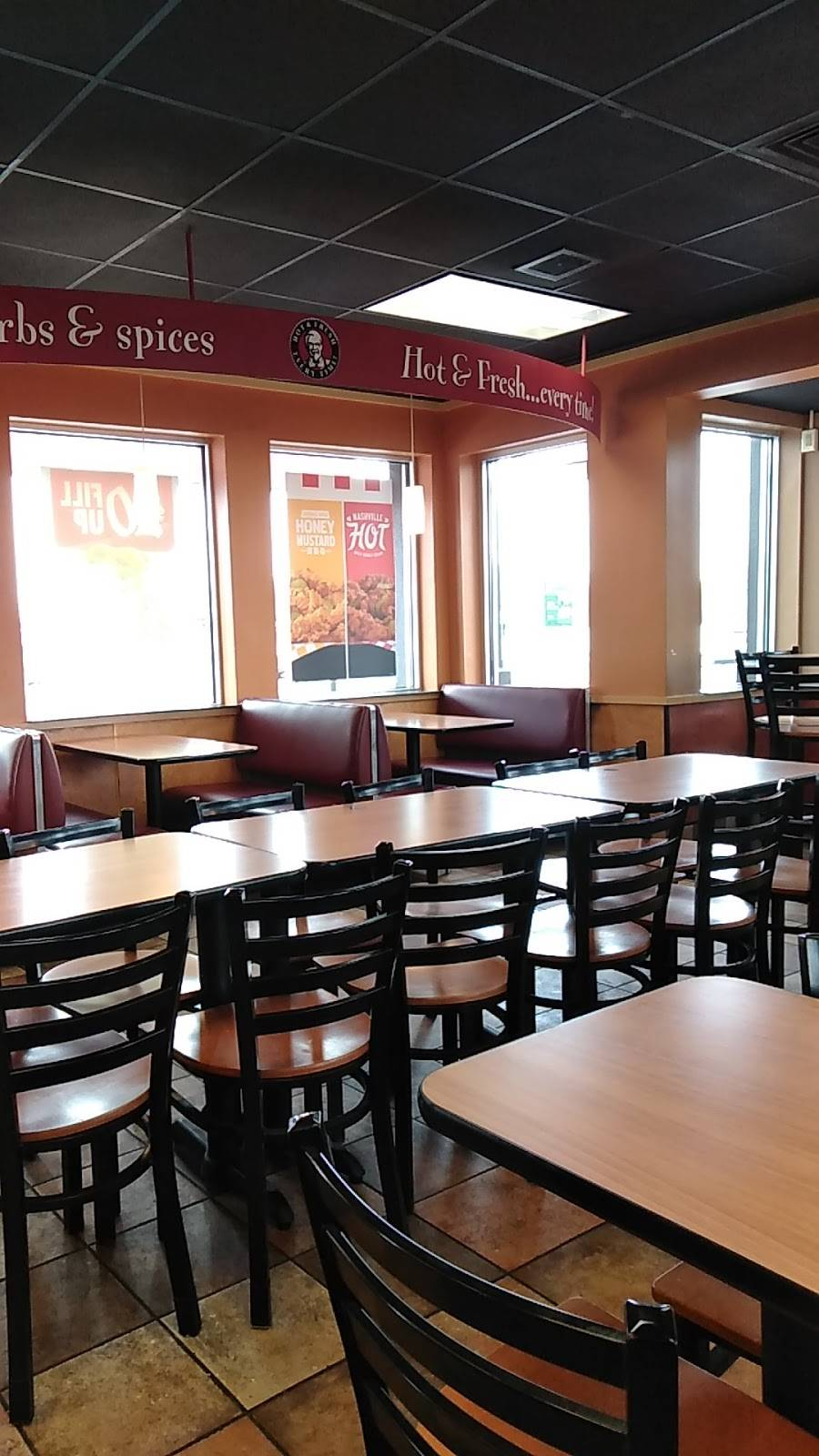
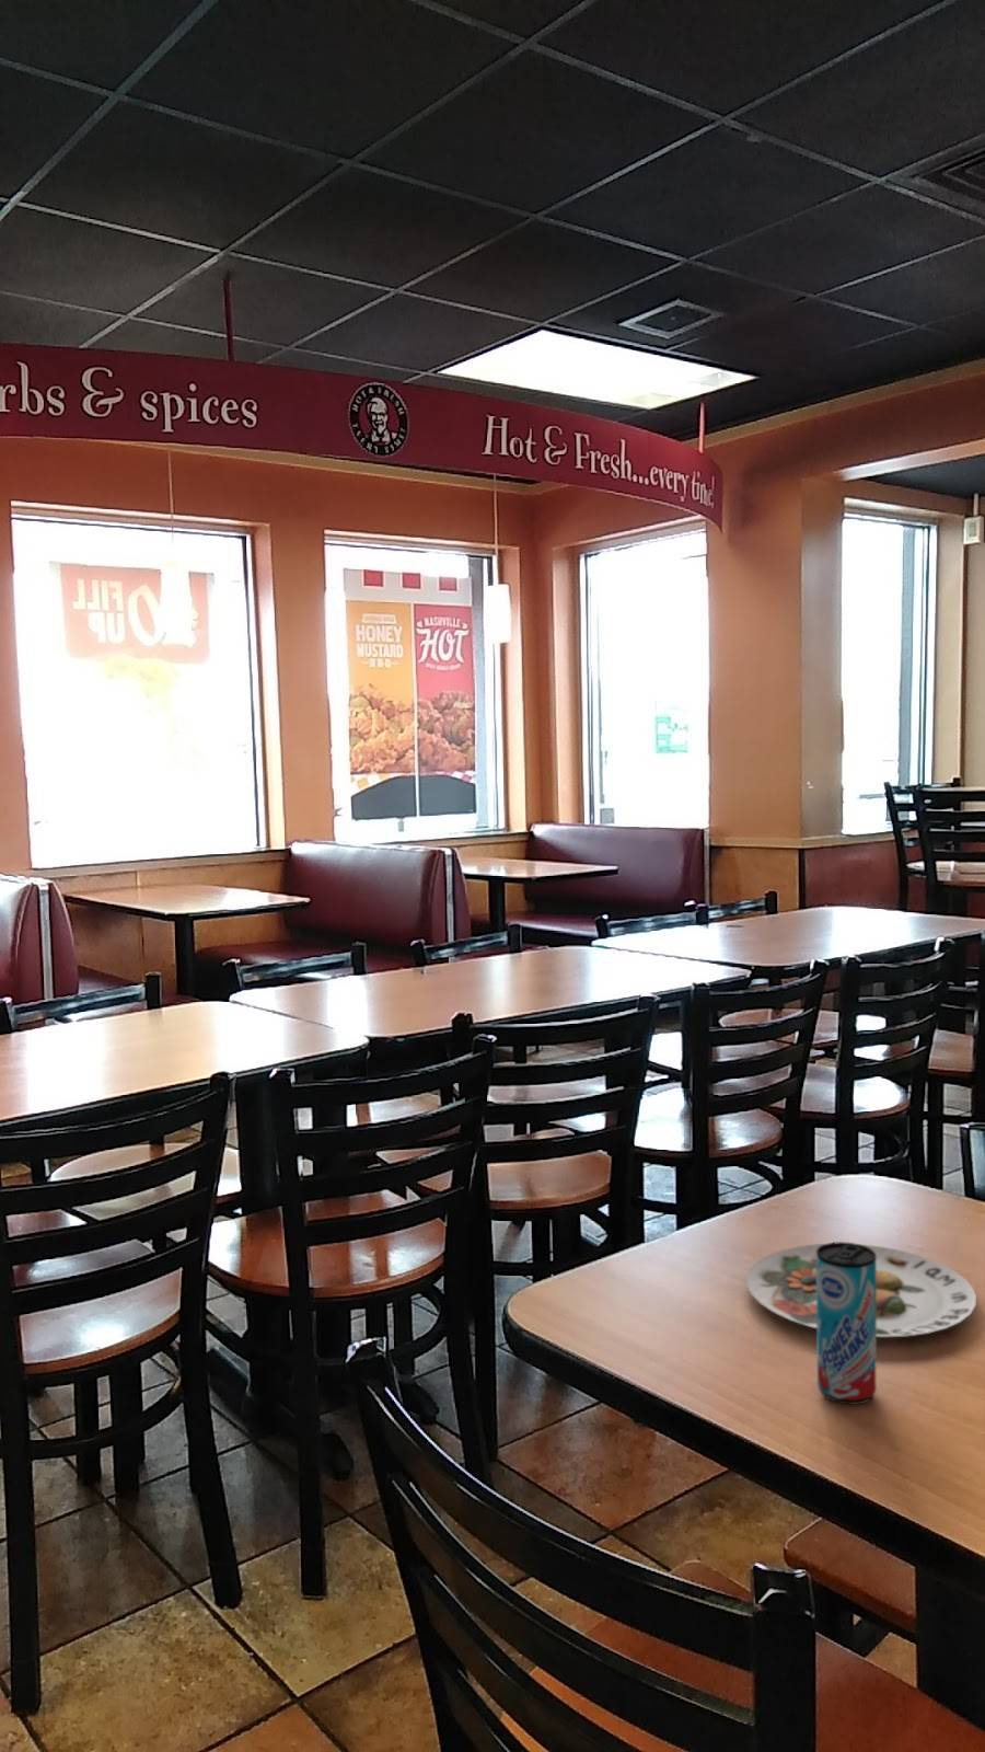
+ beverage can (845, 1322)
+ plate (877, 1290)
